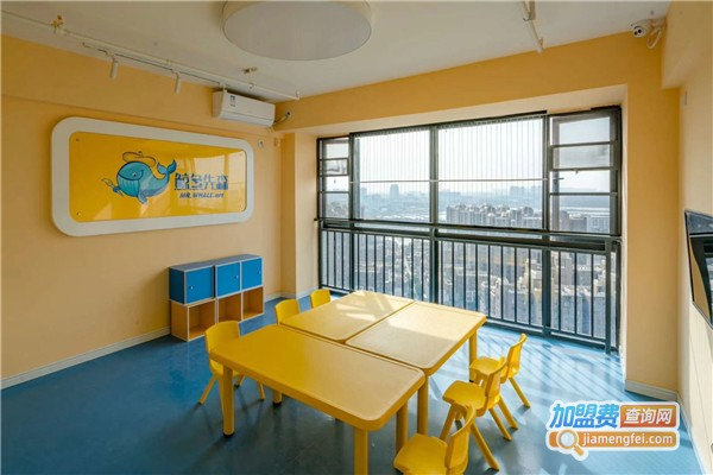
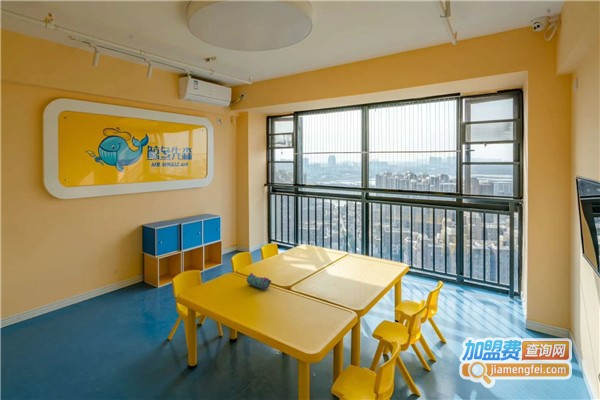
+ pencil case (258, 281)
